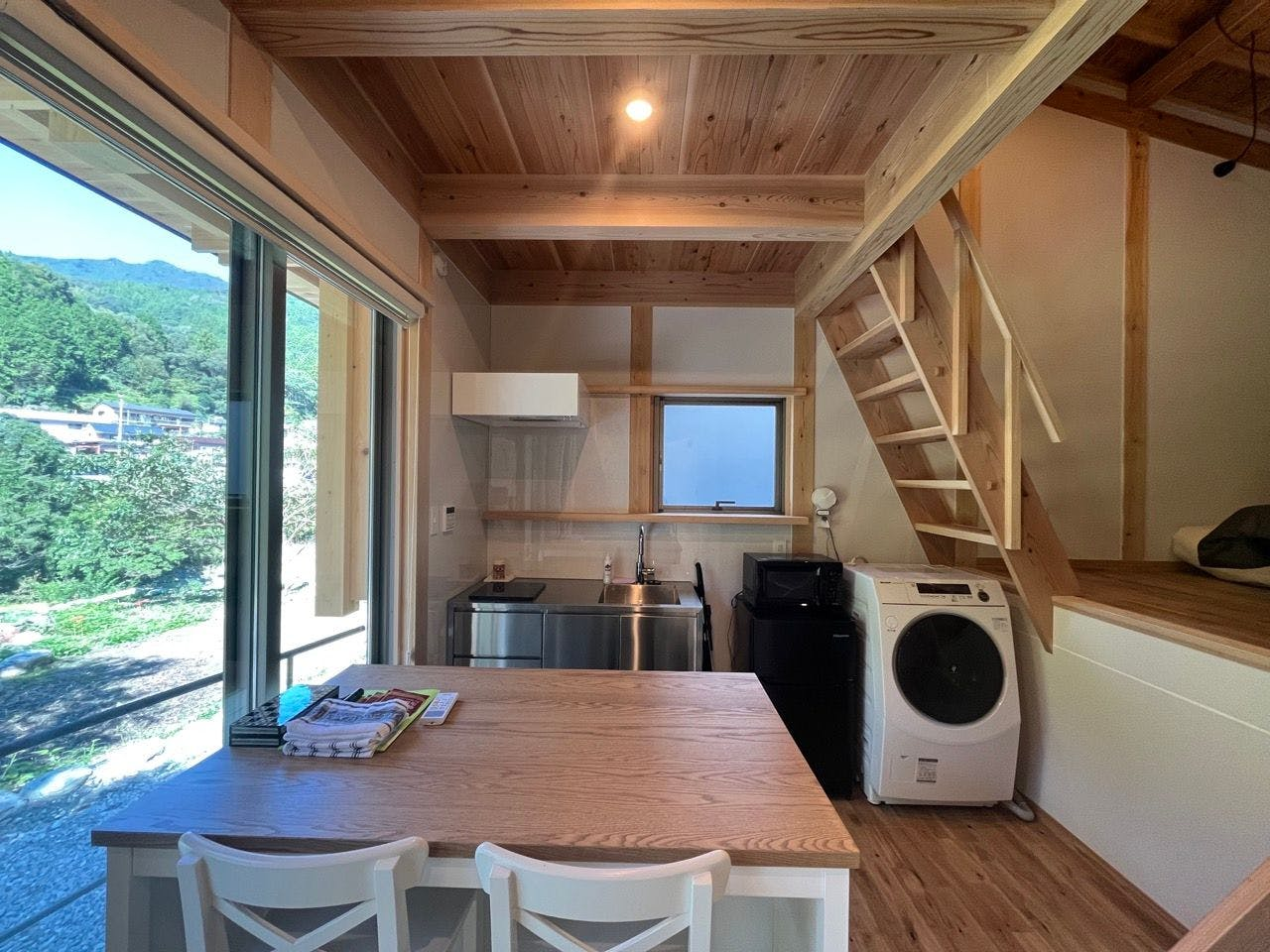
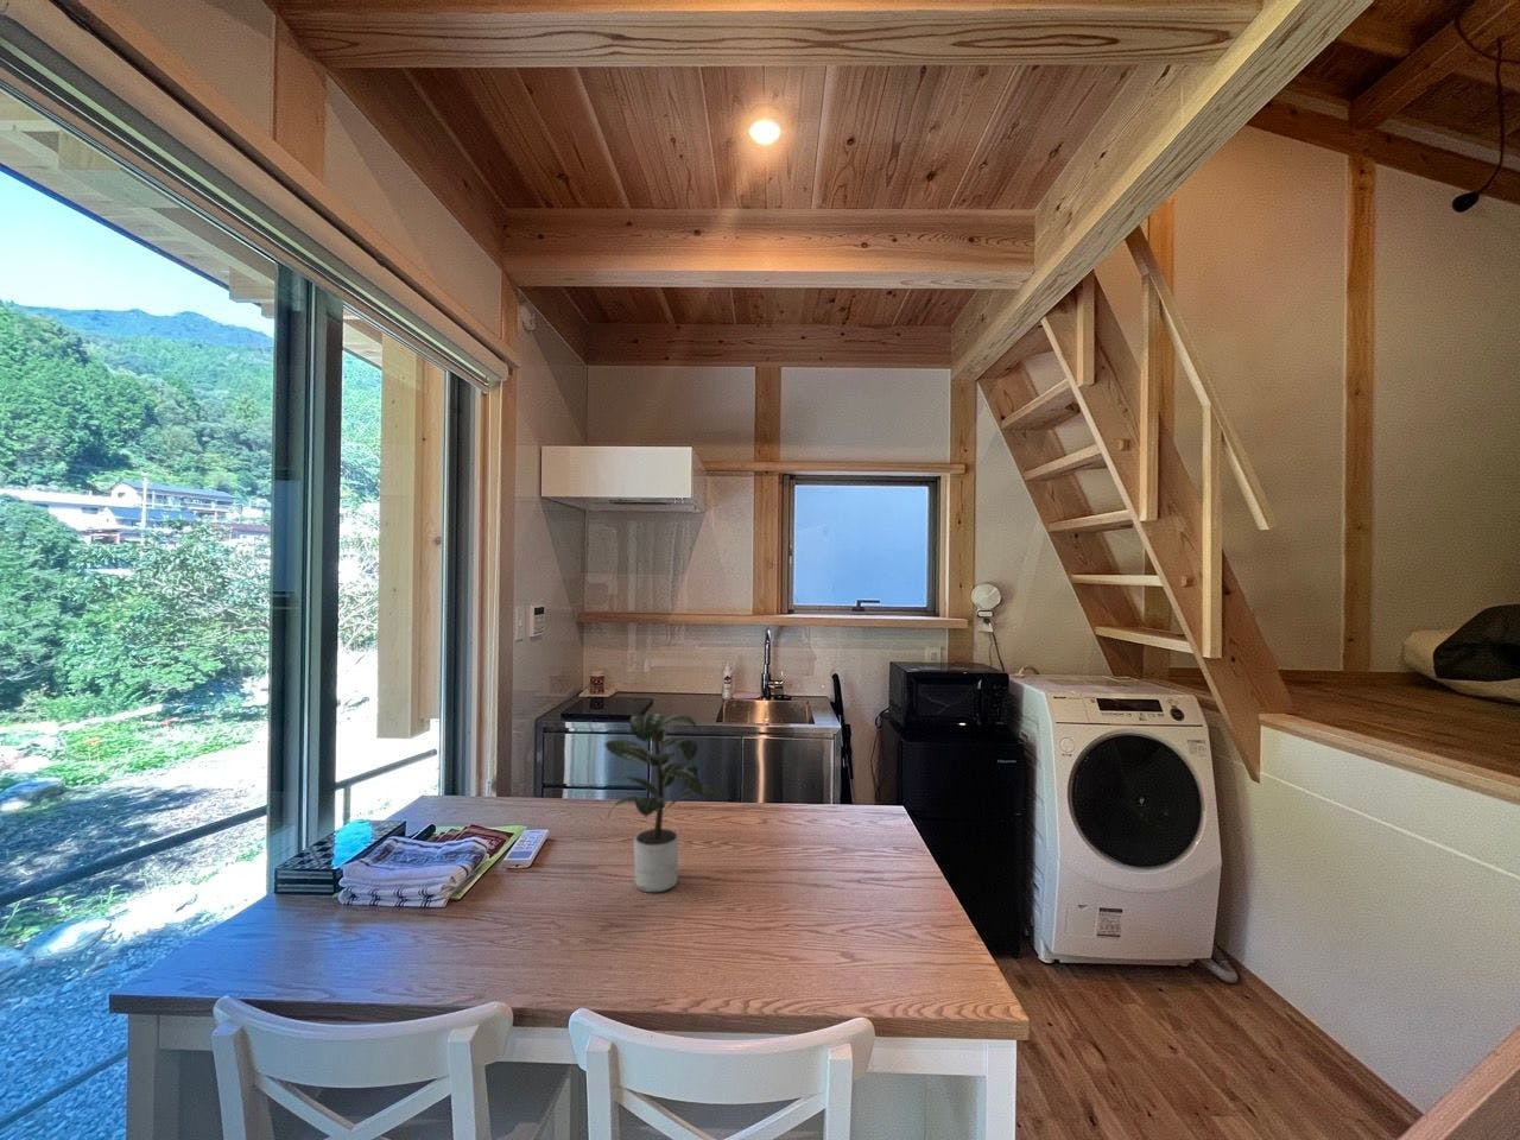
+ potted plant (667, 786)
